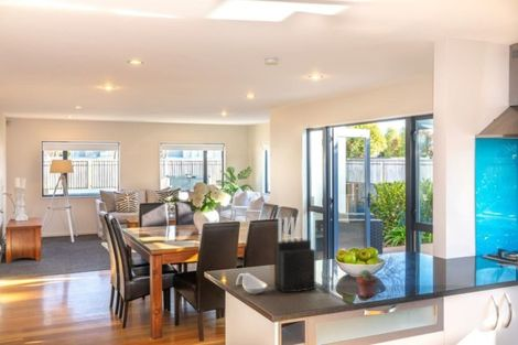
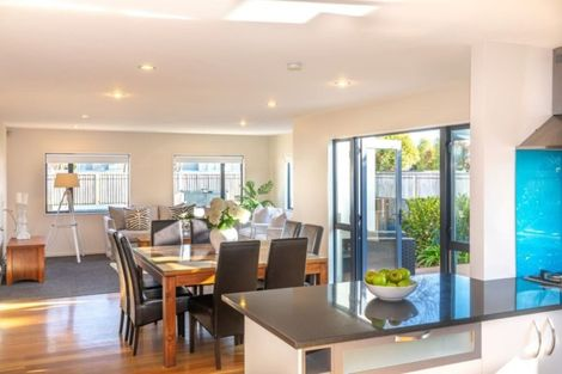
- spoon rest (249, 282)
- potted succulent (366, 282)
- knife block (295, 254)
